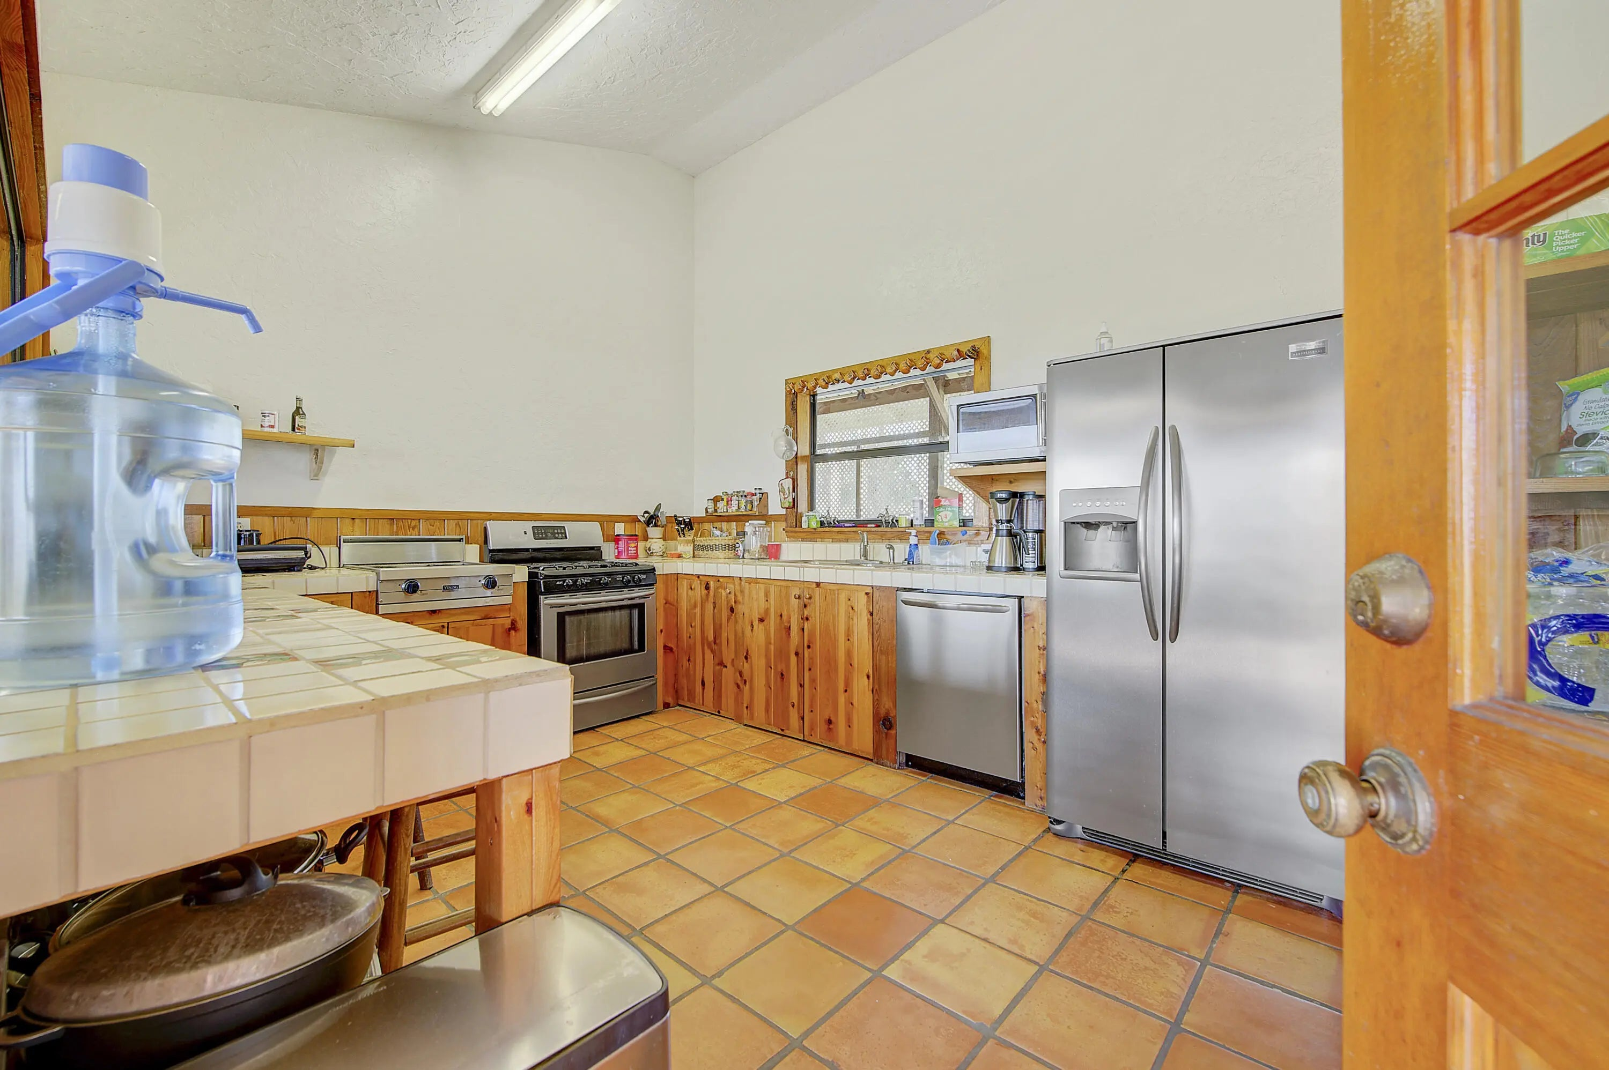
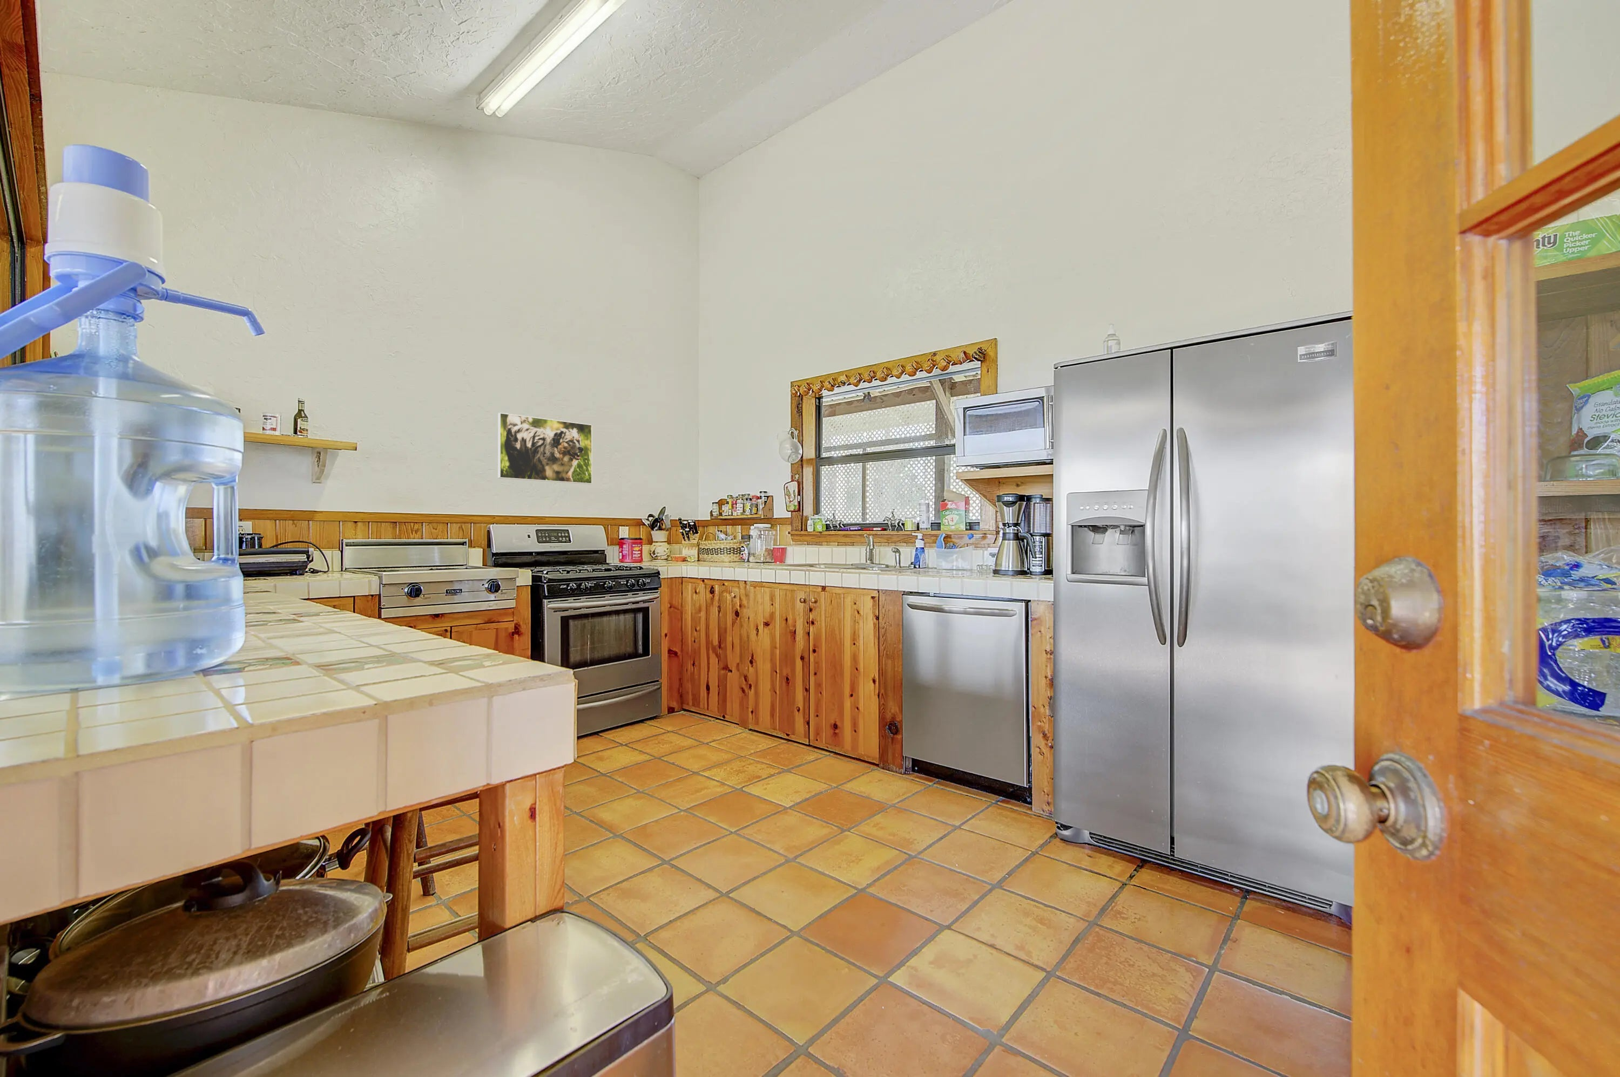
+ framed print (547, 450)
